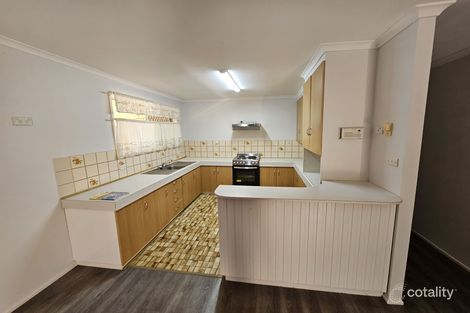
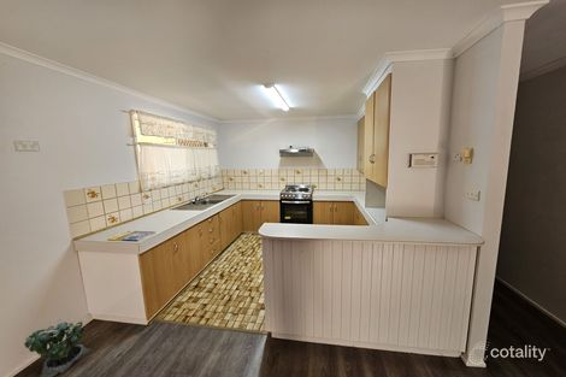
+ potted plant (57, 342)
